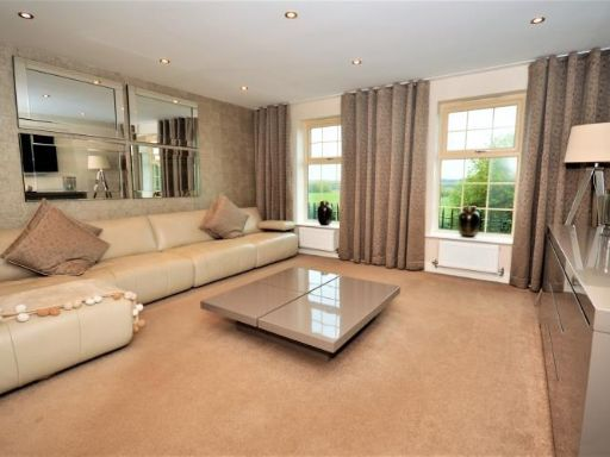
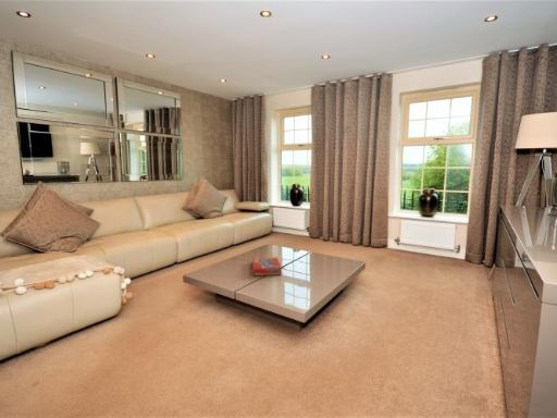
+ snack box (265, 265)
